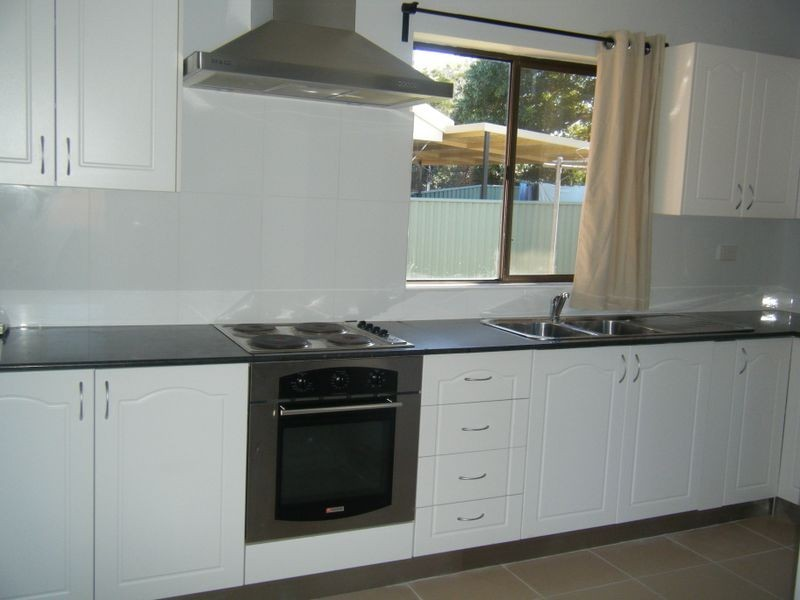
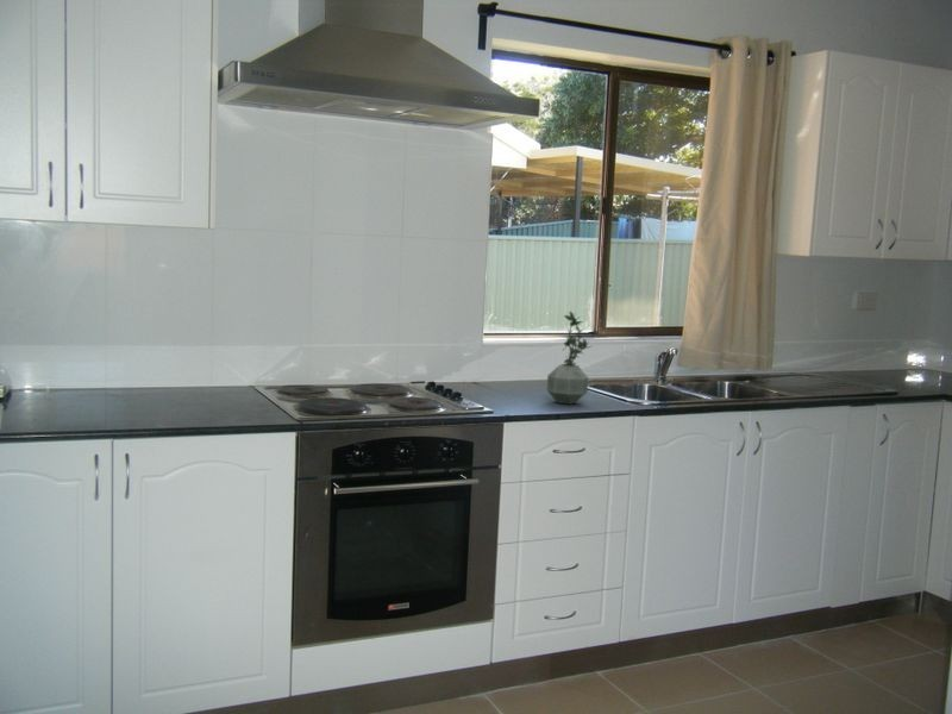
+ potted plant (570, 356)
